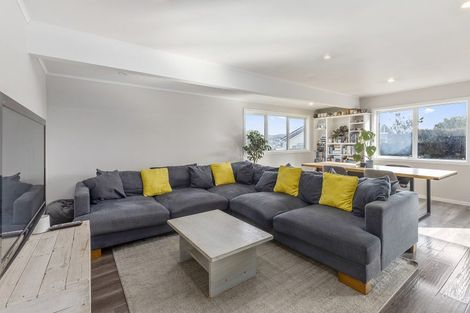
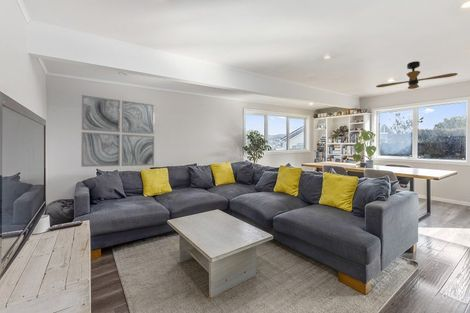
+ ceiling fan (413, 73)
+ wall art (119, 134)
